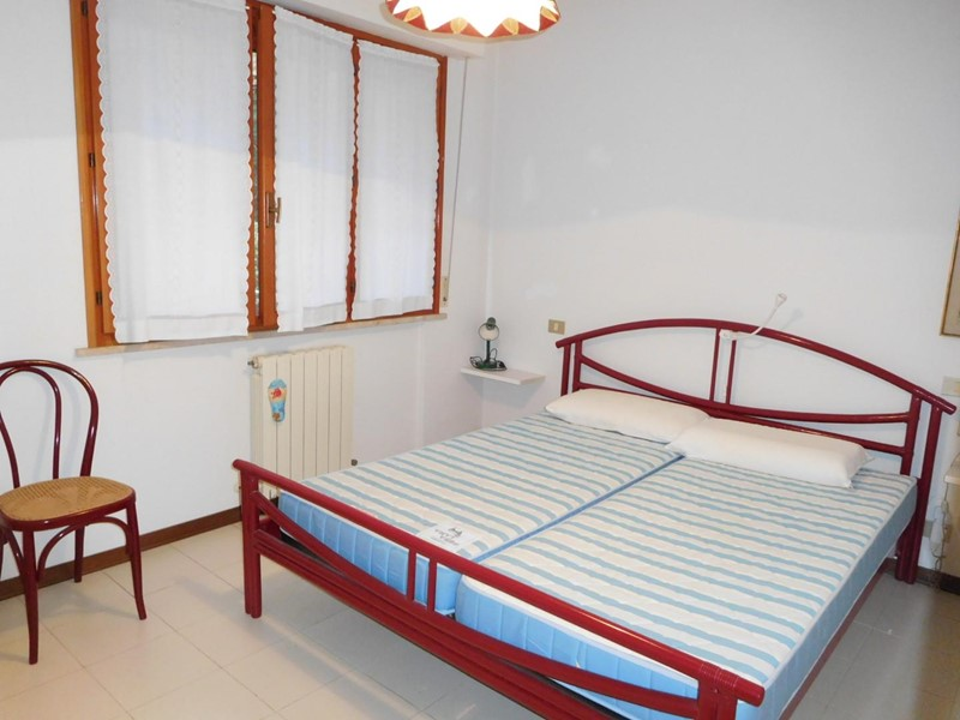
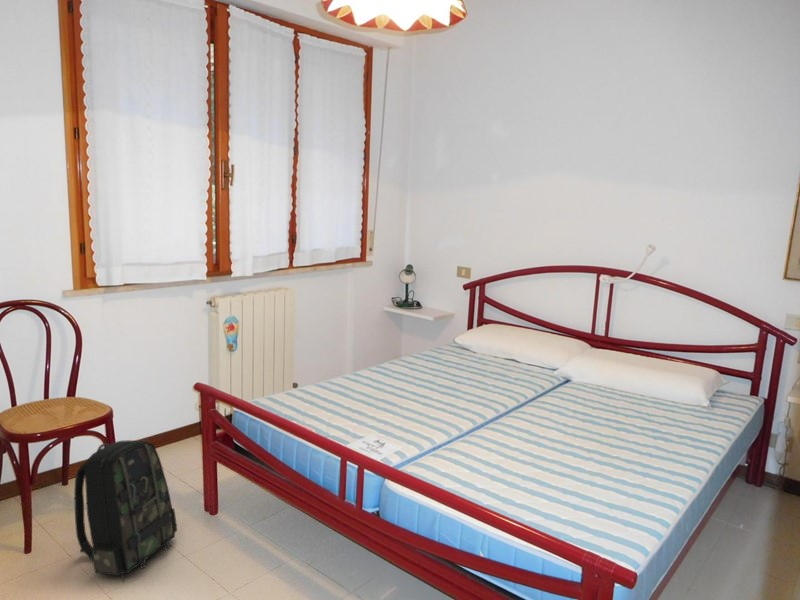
+ backpack (122, 499)
